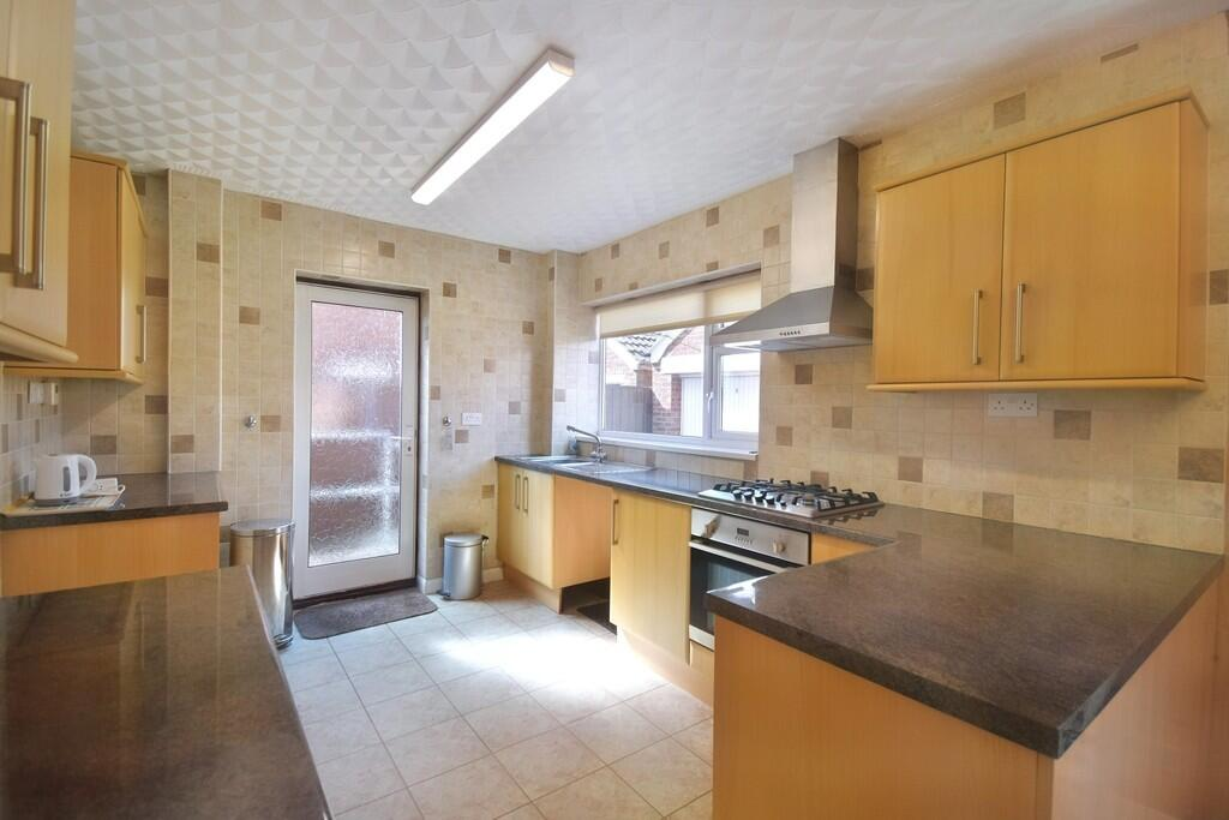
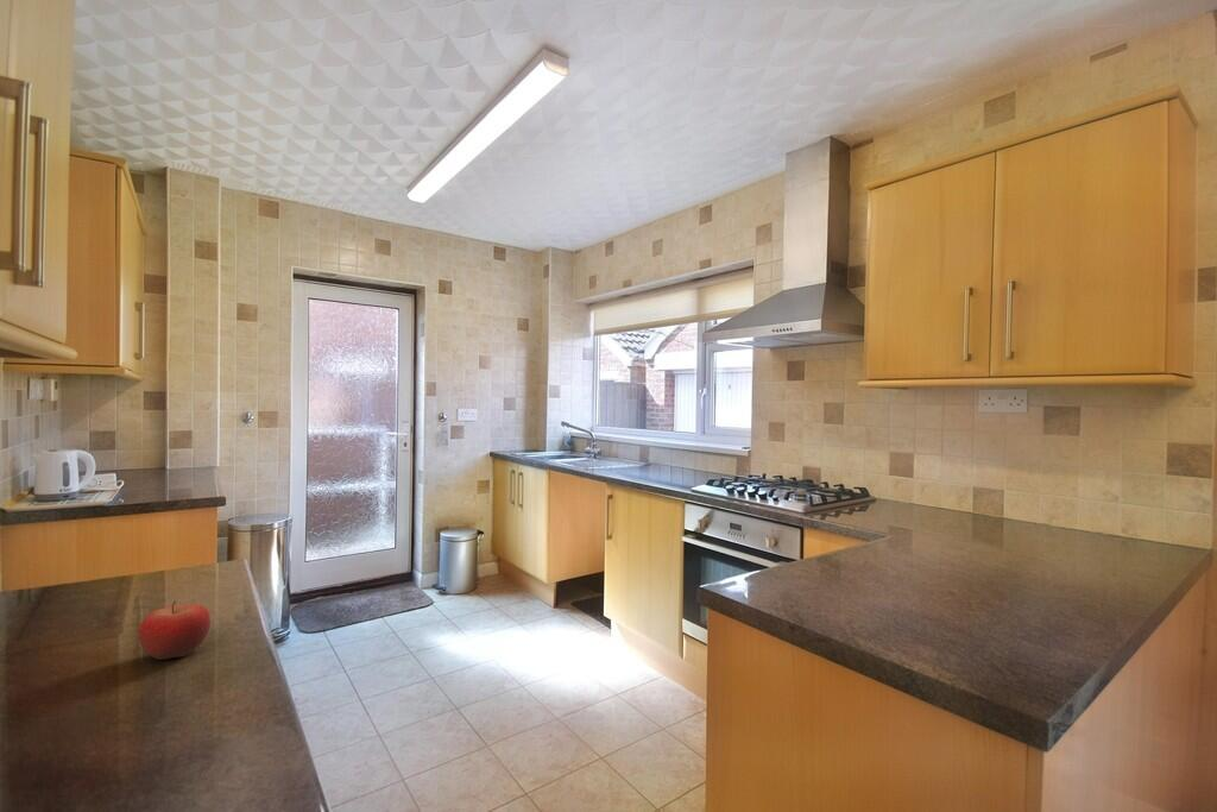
+ fruit (175, 625)
